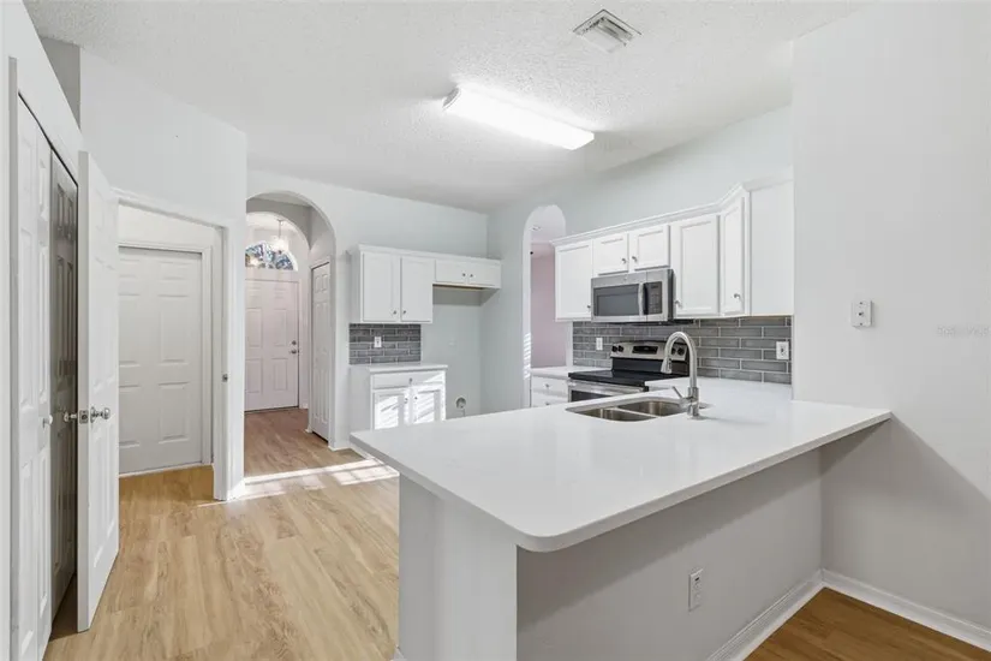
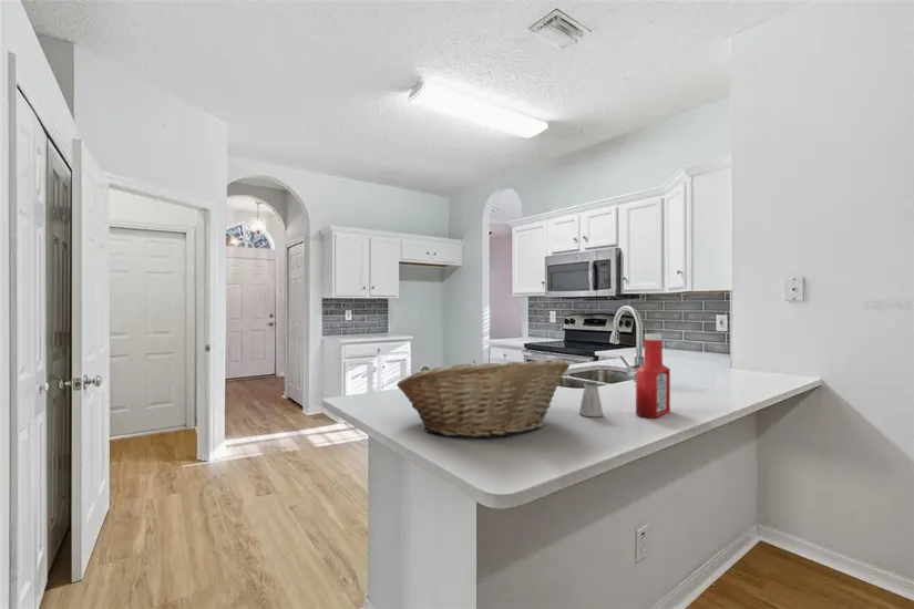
+ saltshaker (590, 398)
+ soap bottle (653, 373)
+ fruit basket (484, 390)
